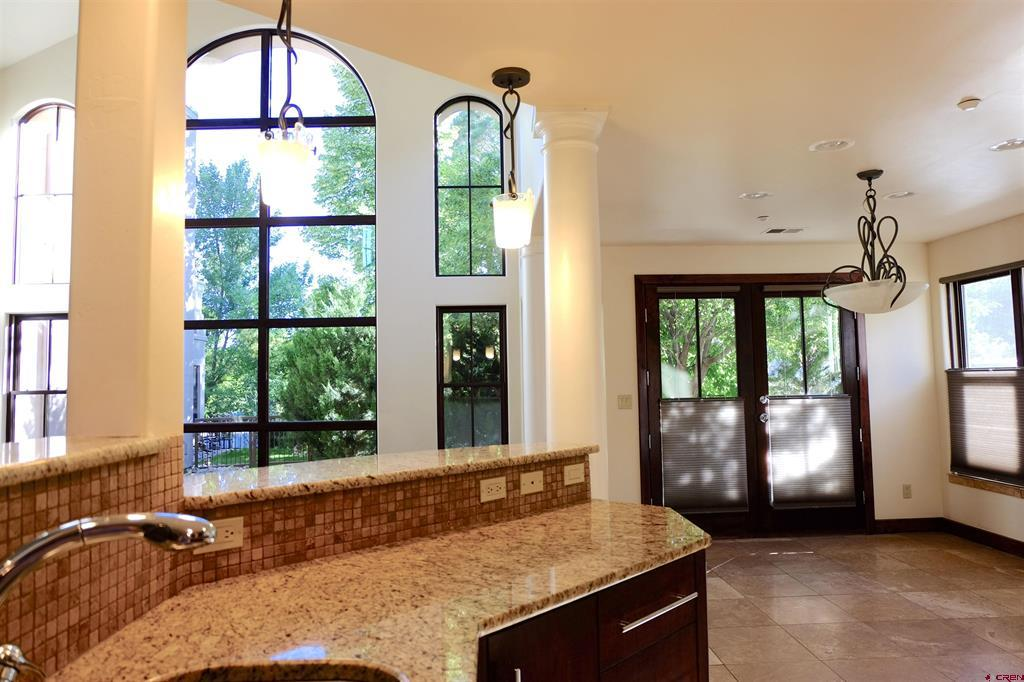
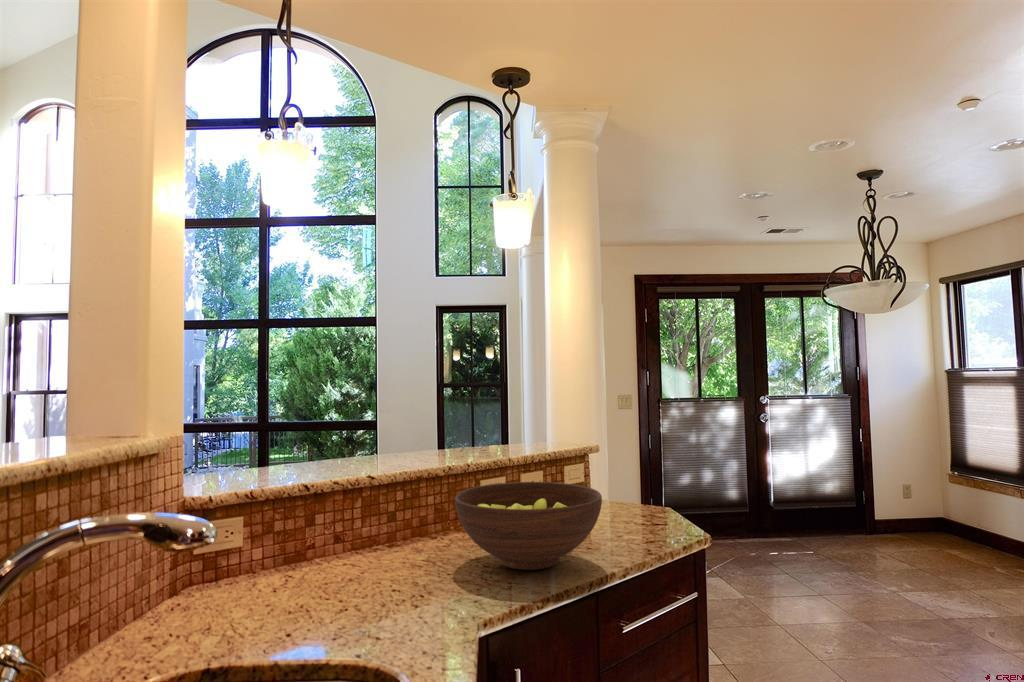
+ fruit bowl (528, 528)
